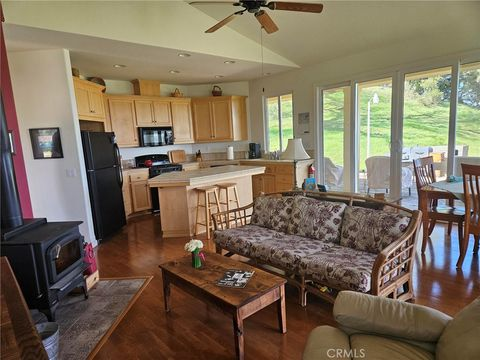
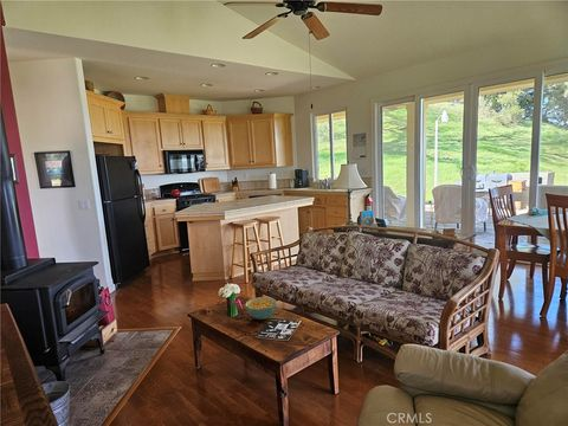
+ cereal bowl (262, 310)
